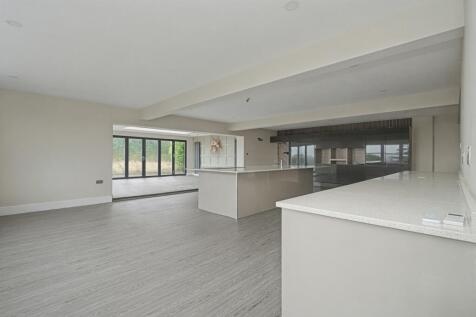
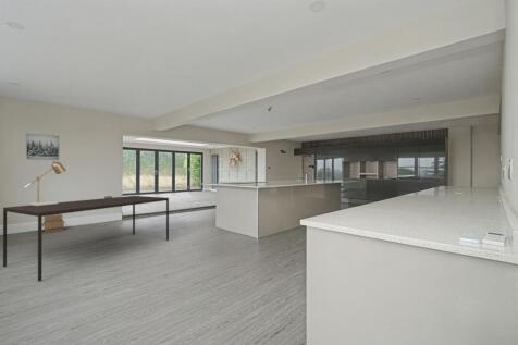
+ lamp (39, 178)
+ dining table (95, 209)
+ wall art (42, 147)
+ box (53, 223)
